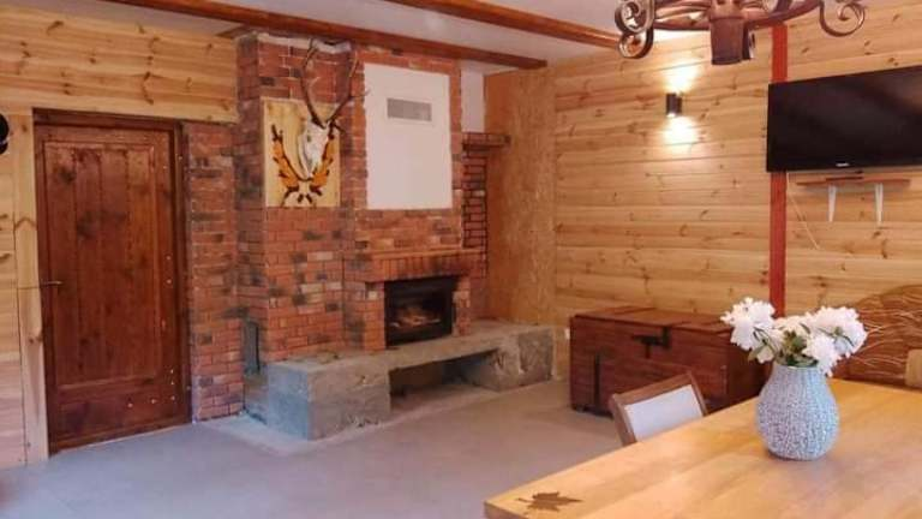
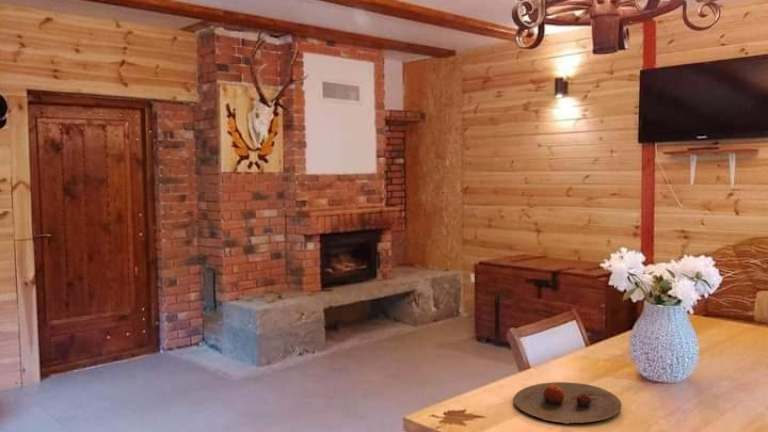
+ plate (566, 396)
